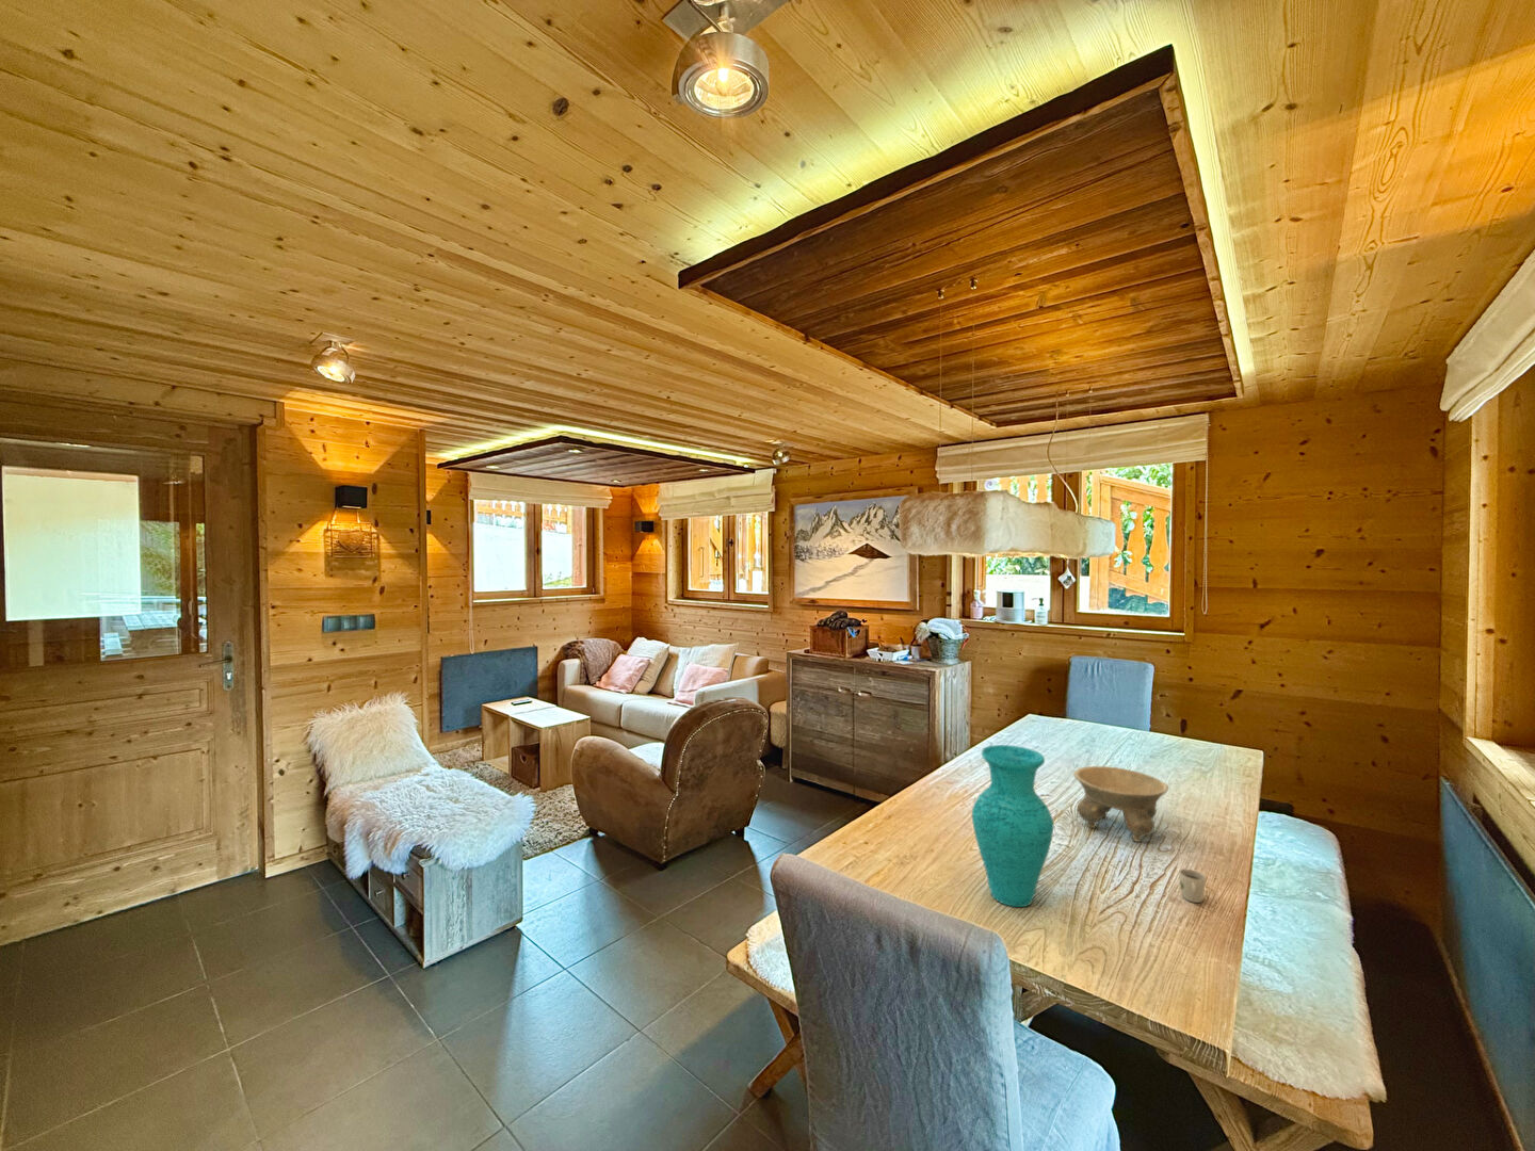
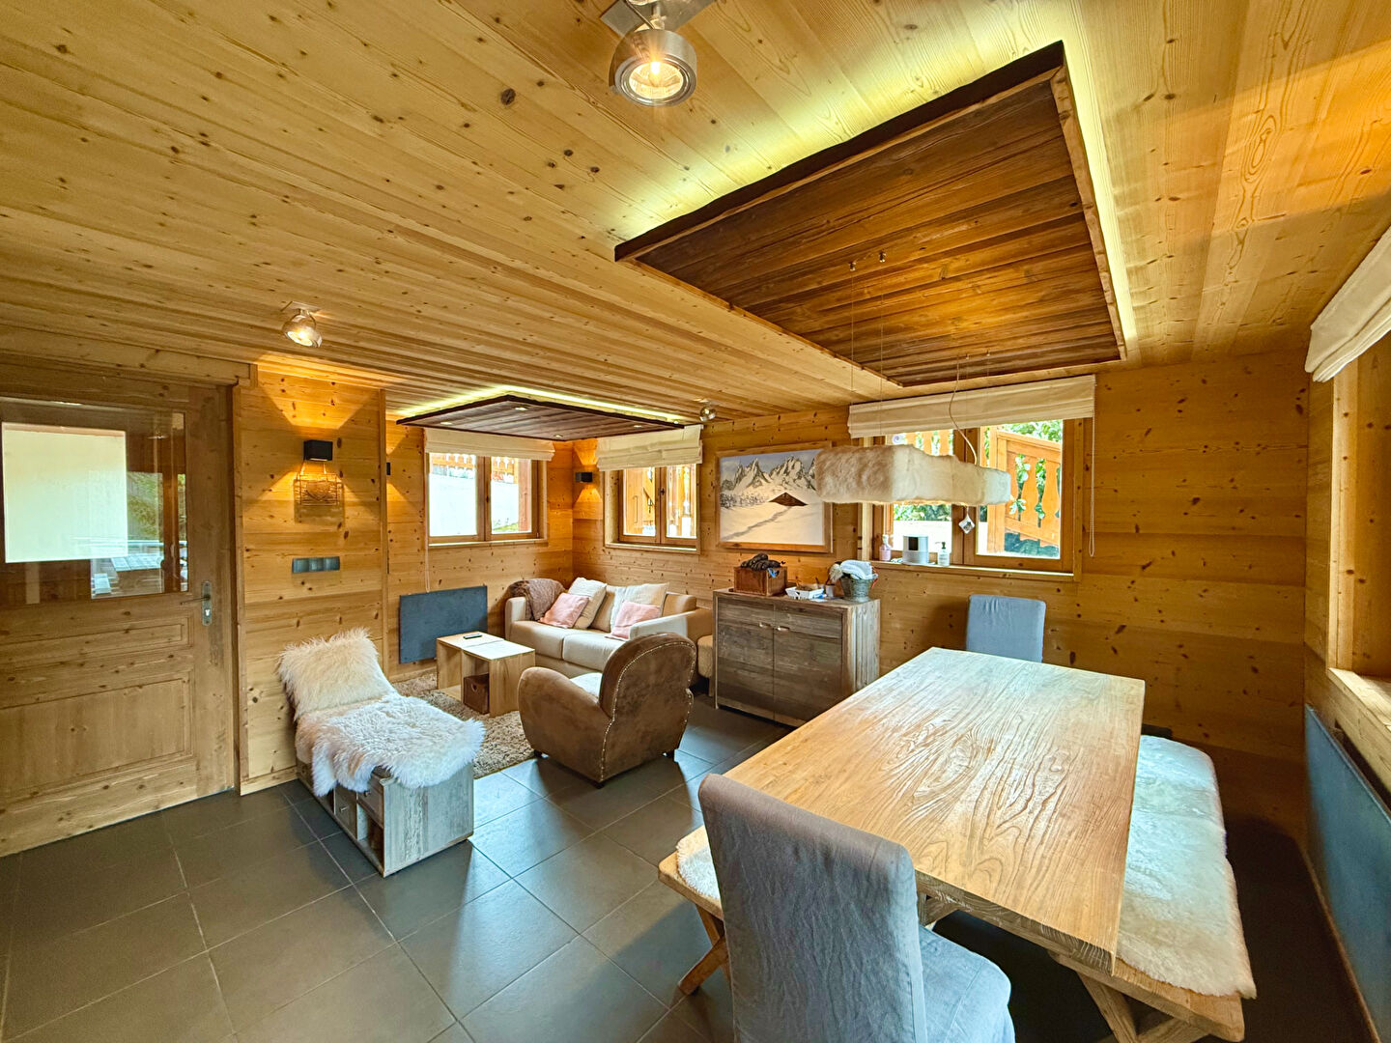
- cup (1192, 879)
- vase (1012, 825)
- bowl (1118, 804)
